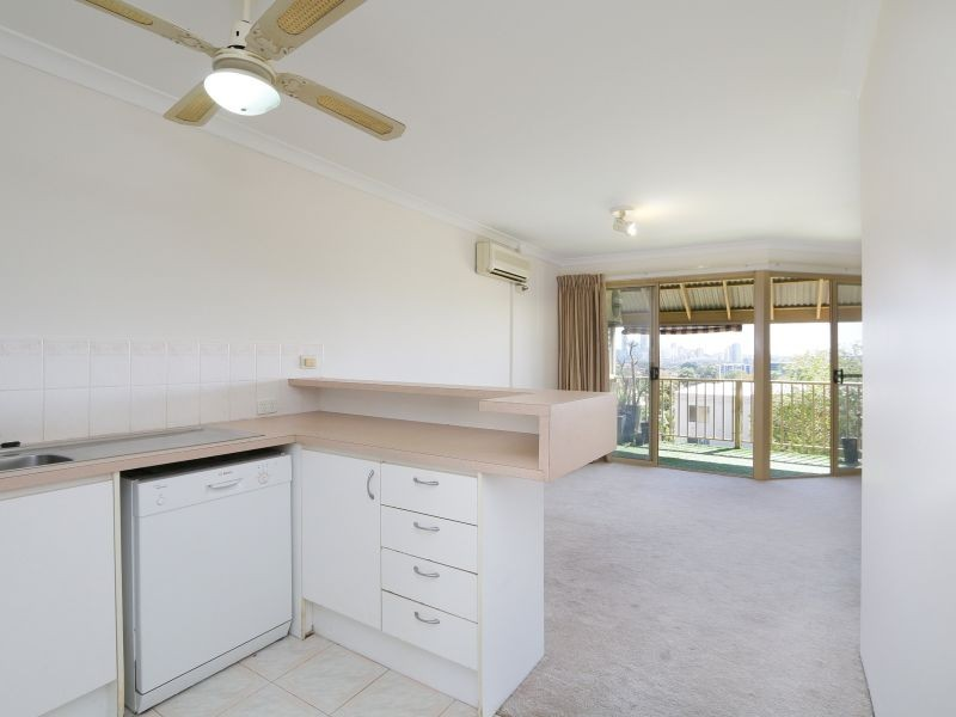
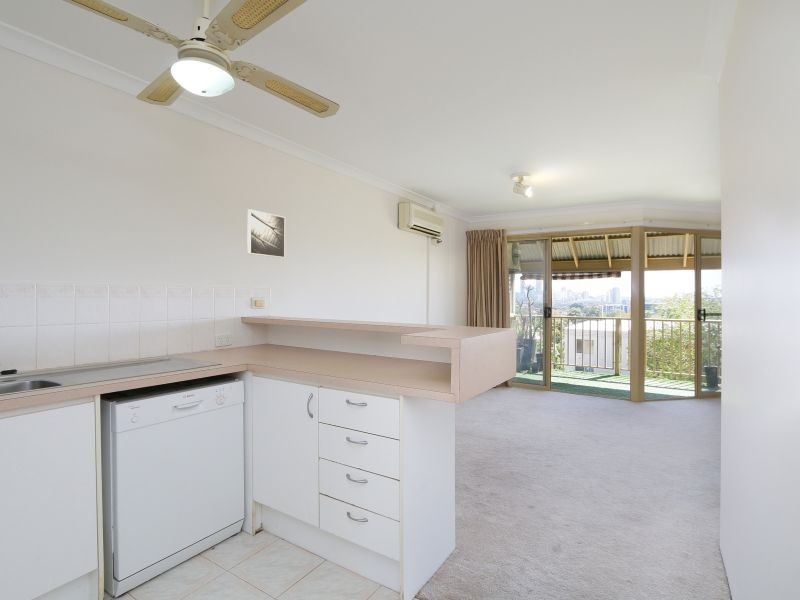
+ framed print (267, 234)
